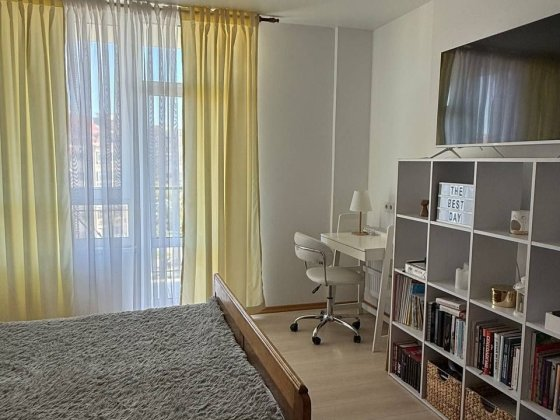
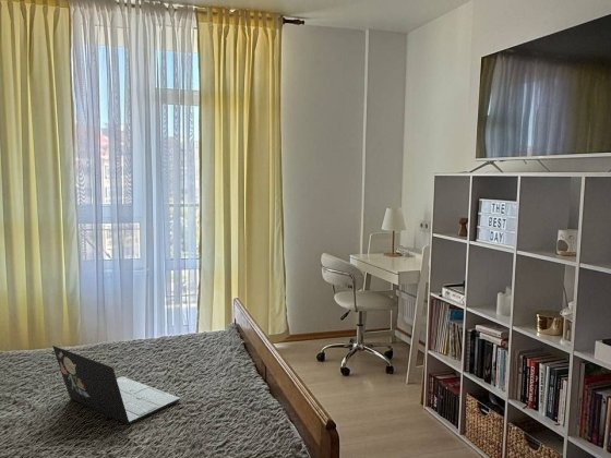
+ laptop (115, 375)
